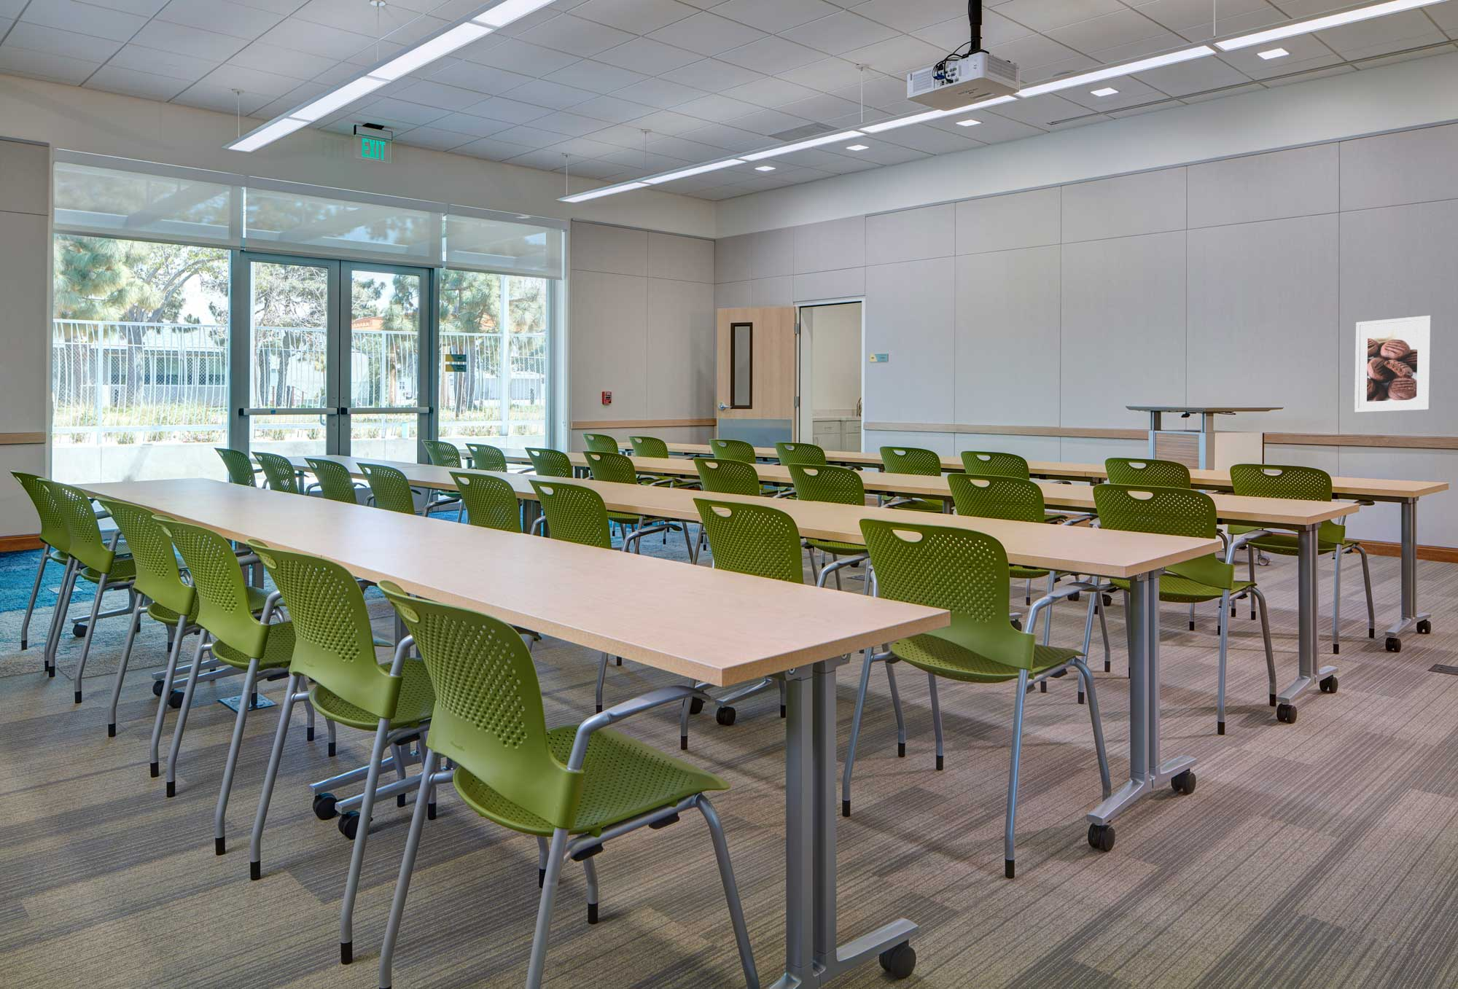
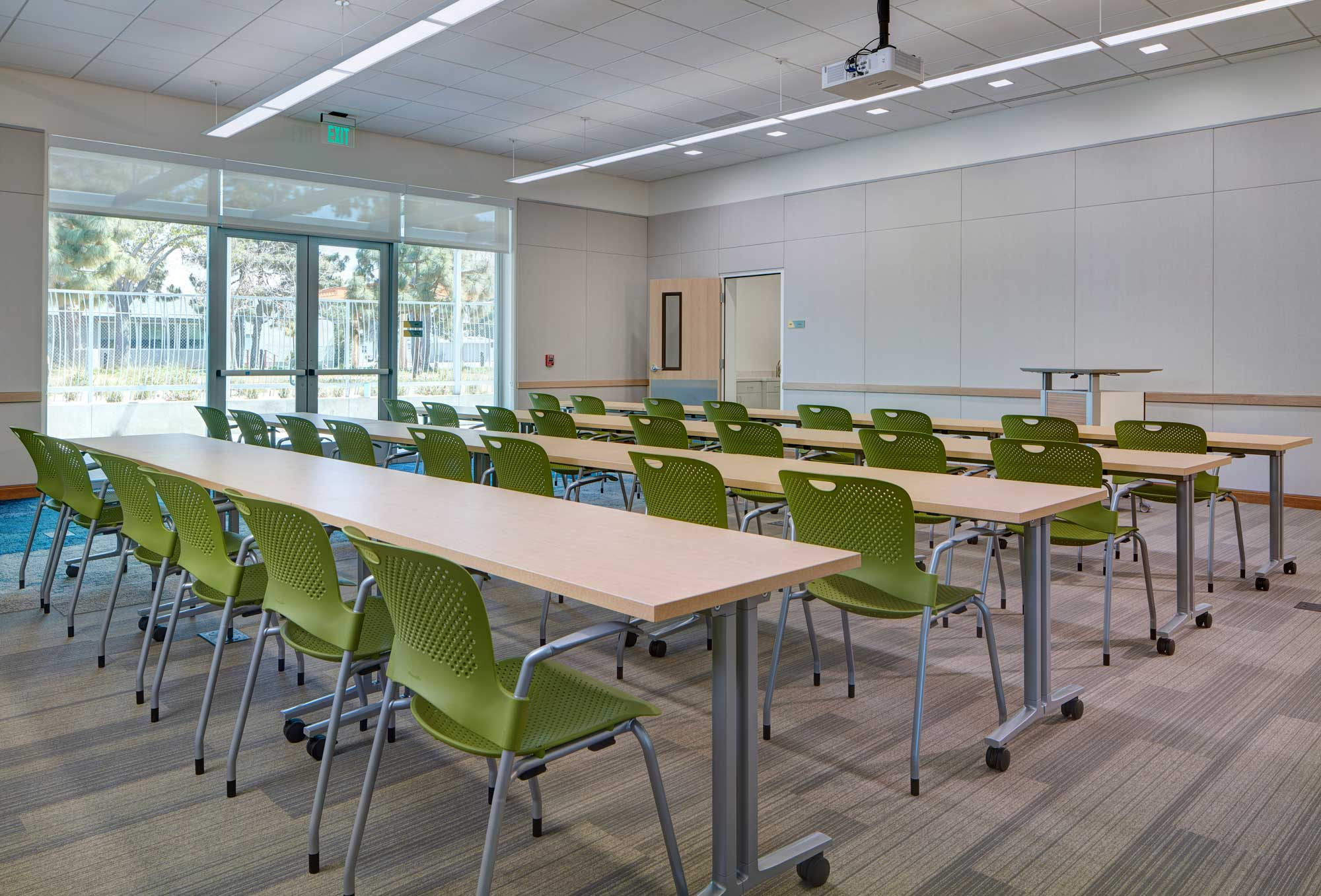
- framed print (1392, 364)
